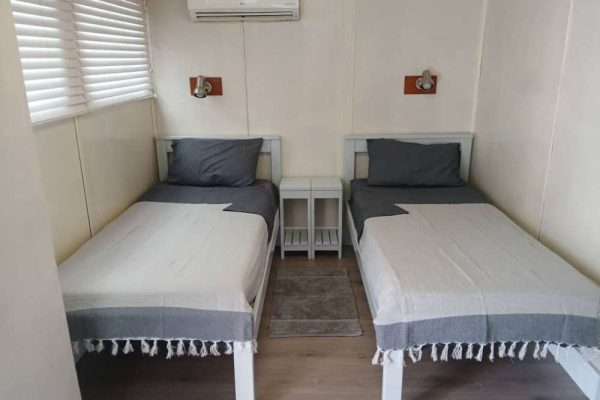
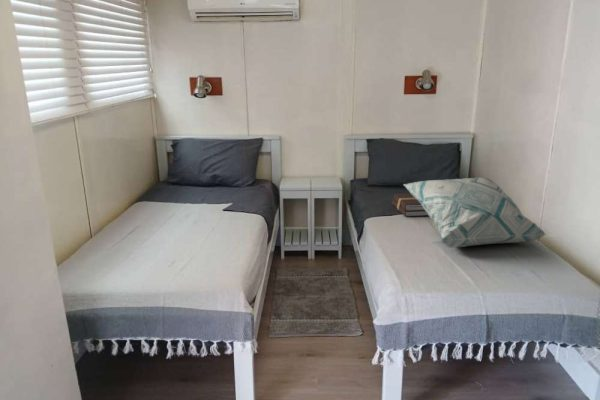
+ book (414, 204)
+ decorative pillow (468, 210)
